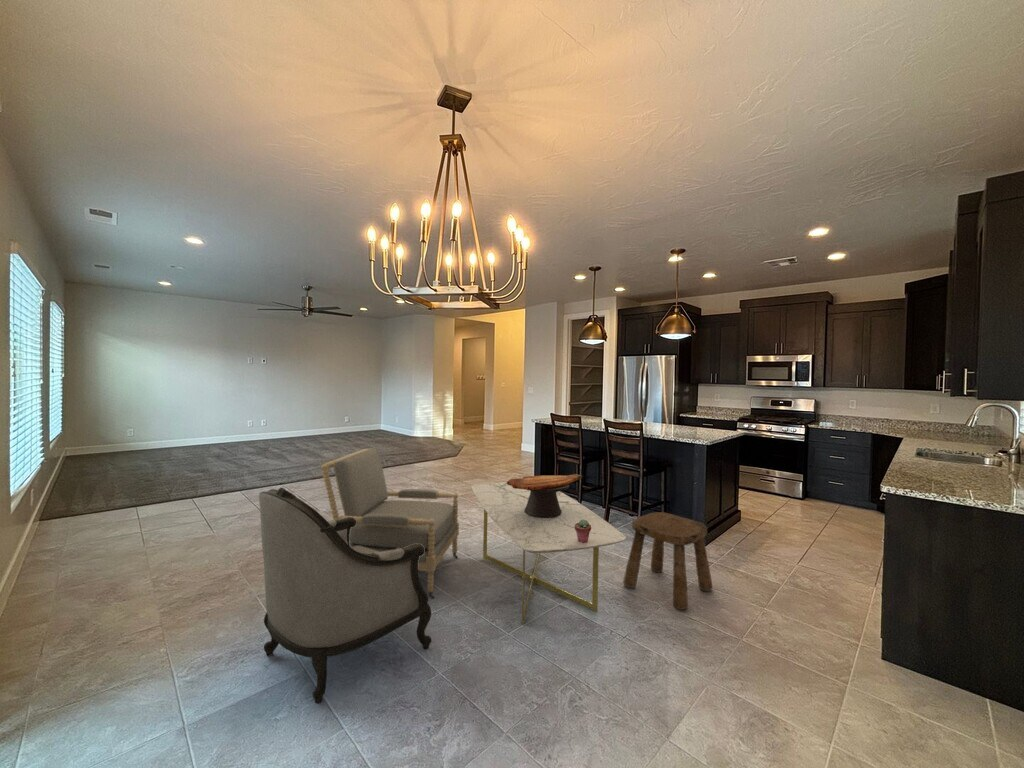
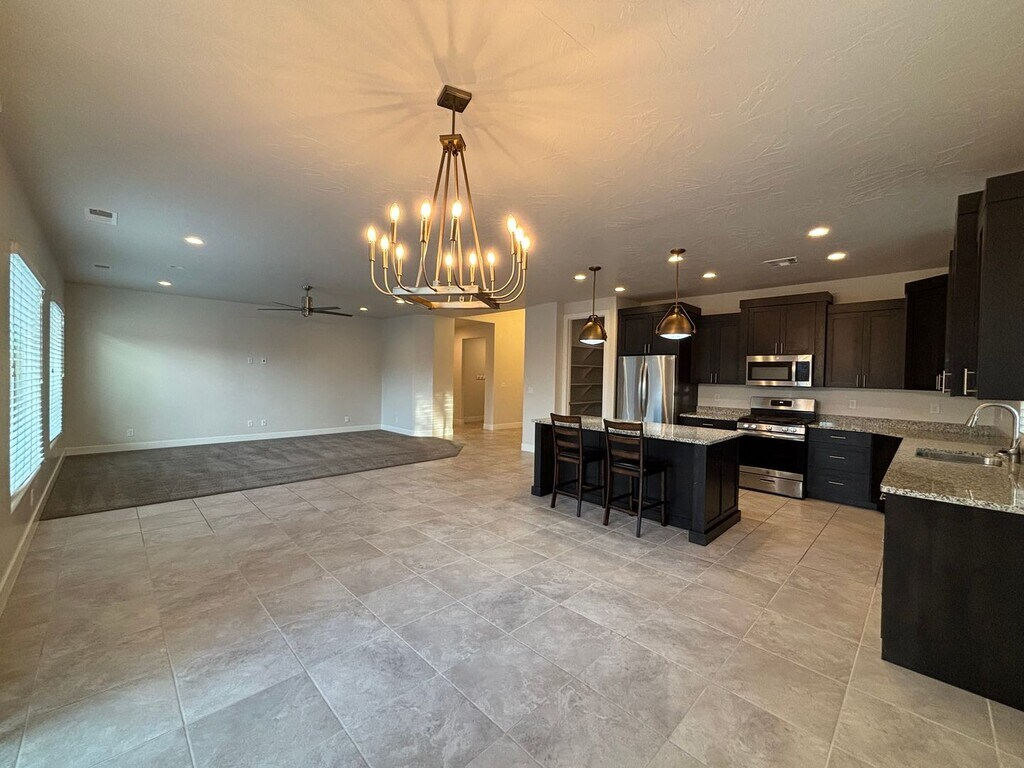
- coffee table (534, 544)
- armchair (395, 513)
- stool (663, 555)
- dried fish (547, 495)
- armchair (349, 561)
- potted succulent (582, 529)
